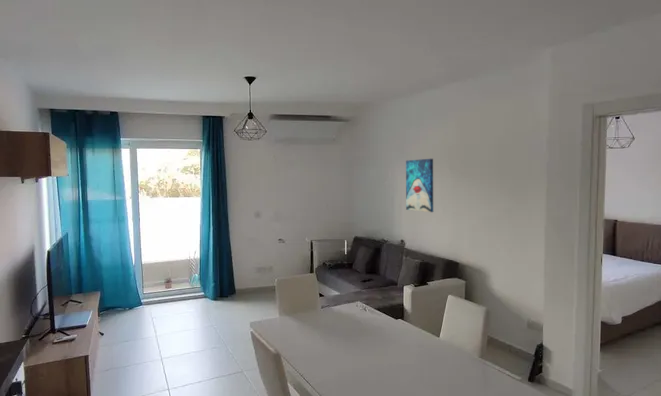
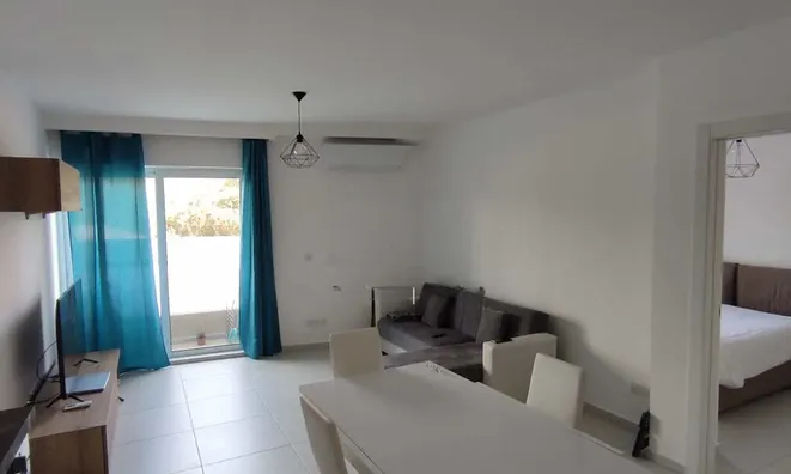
- wall art (419, 185)
